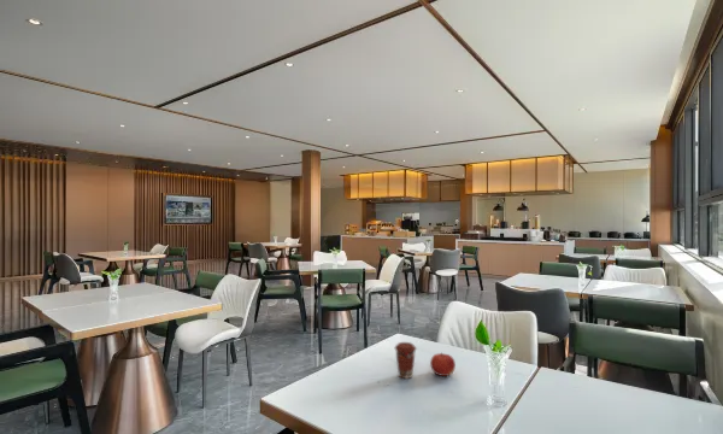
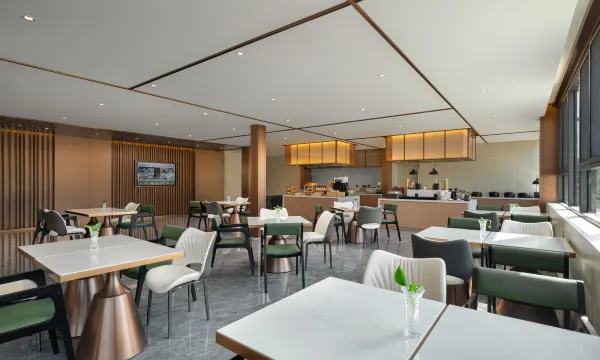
- fruit (442, 363)
- coffee cup (405, 359)
